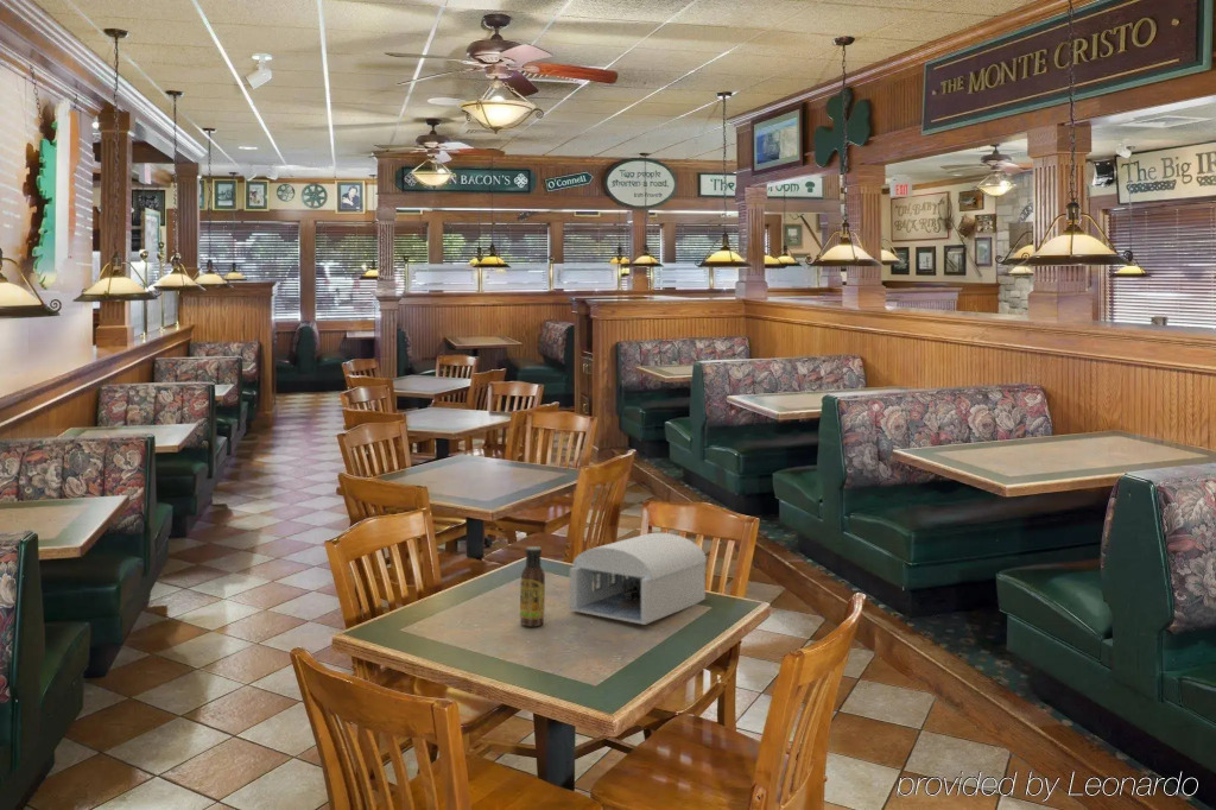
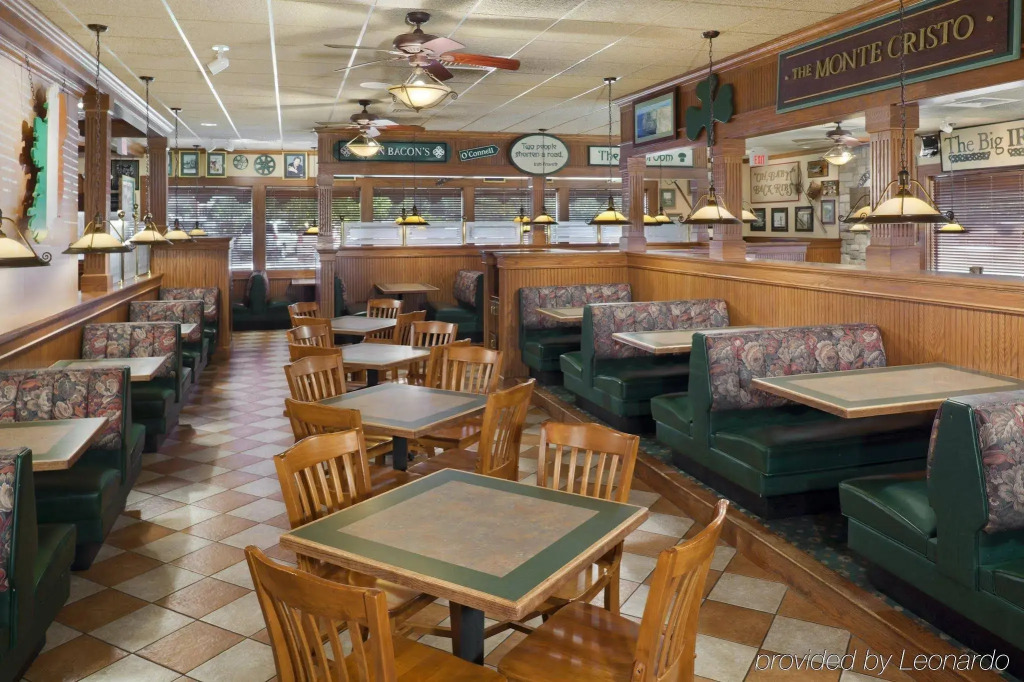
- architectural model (638, 572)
- sauce bottle (532, 586)
